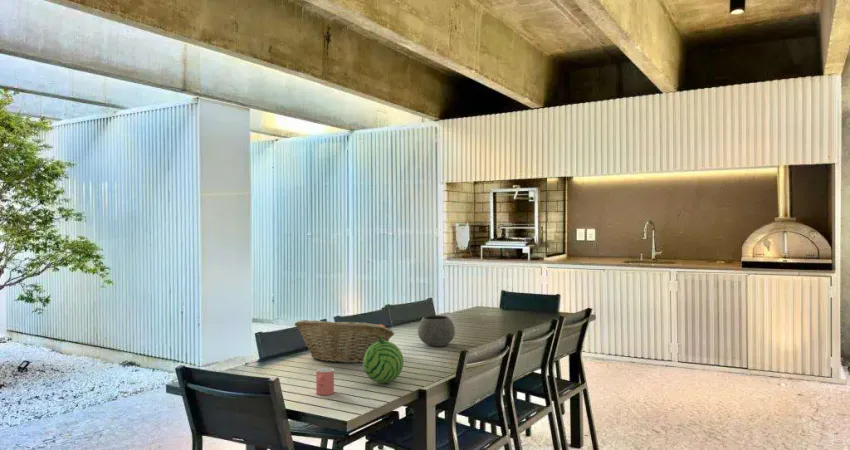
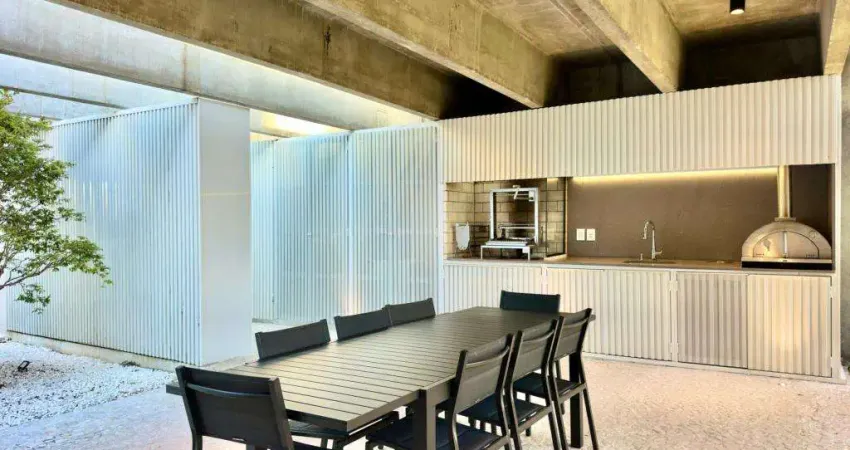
- fruit basket (344, 336)
- fruit (383, 358)
- cup (323, 382)
- bowl (436, 330)
